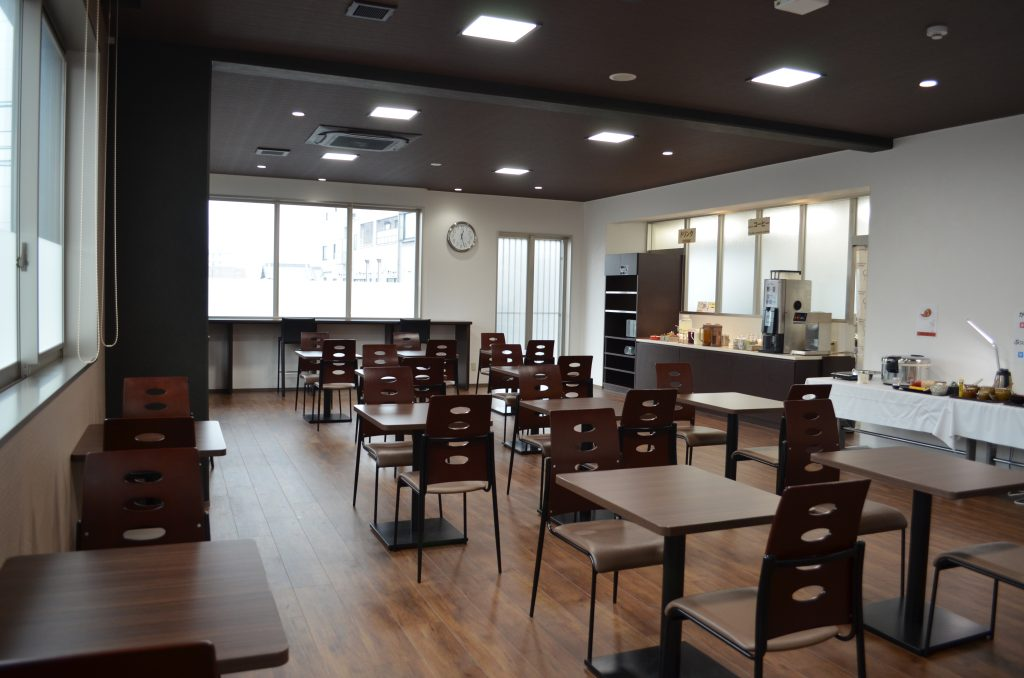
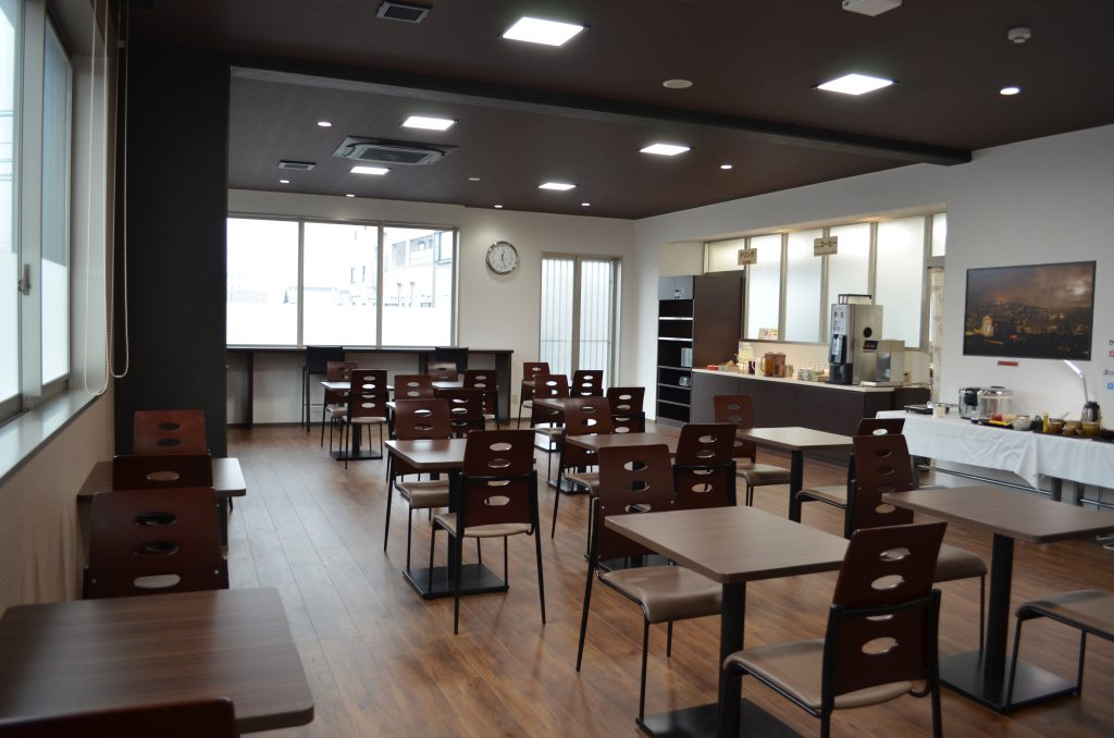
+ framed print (1024, 311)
